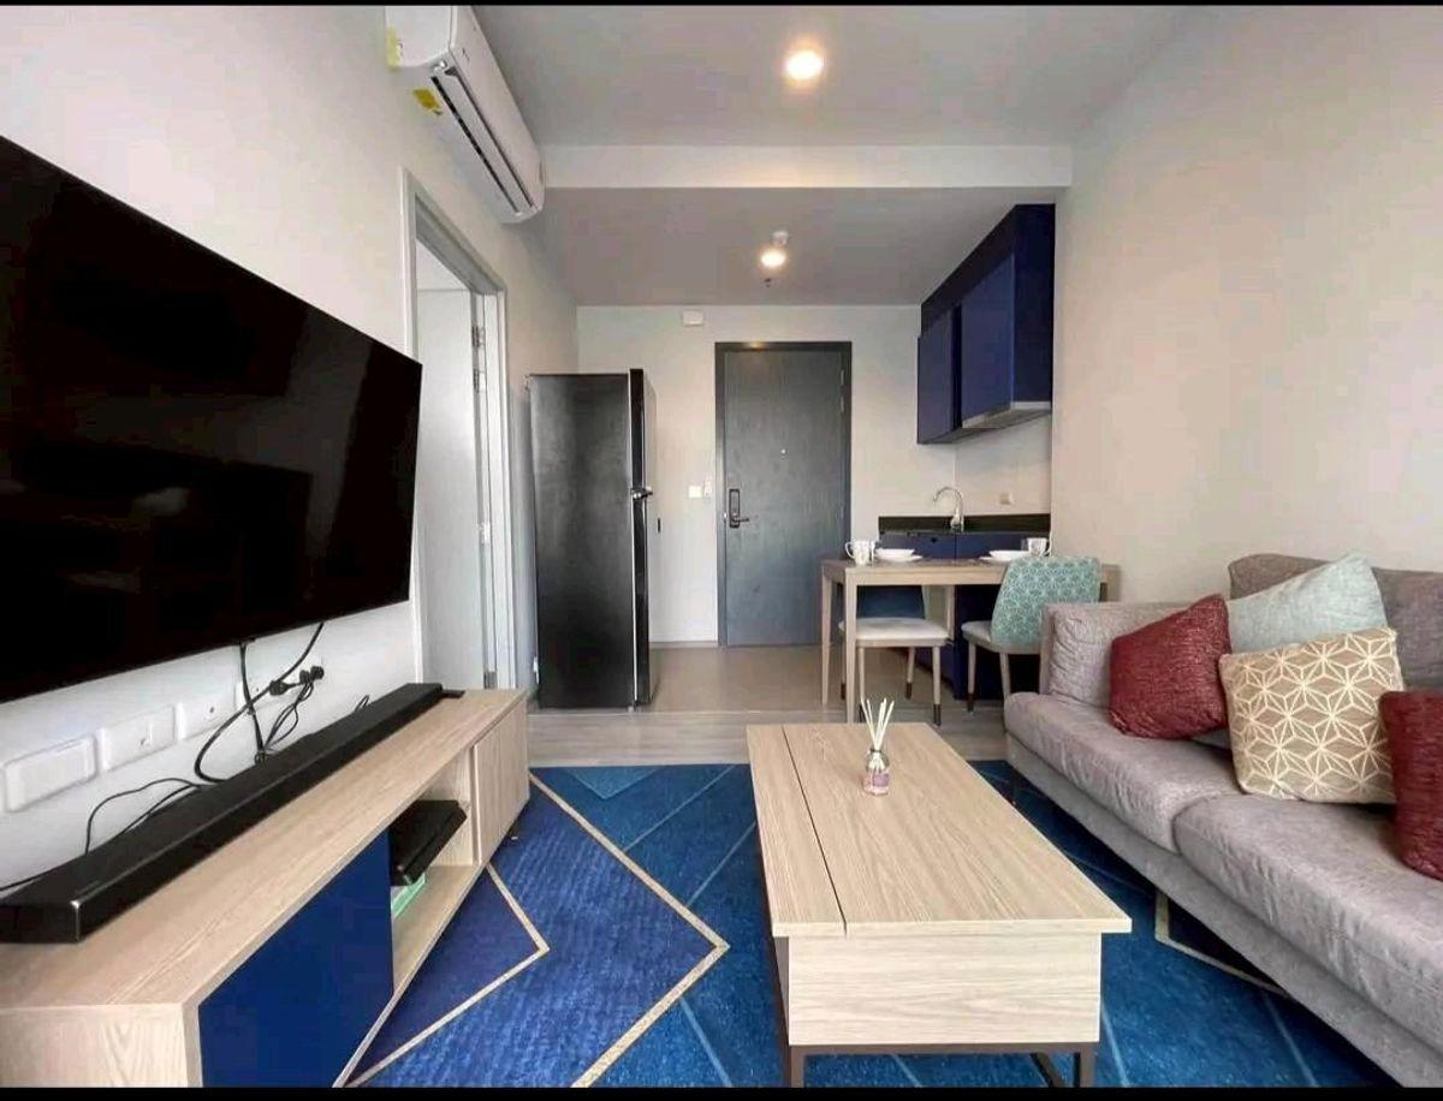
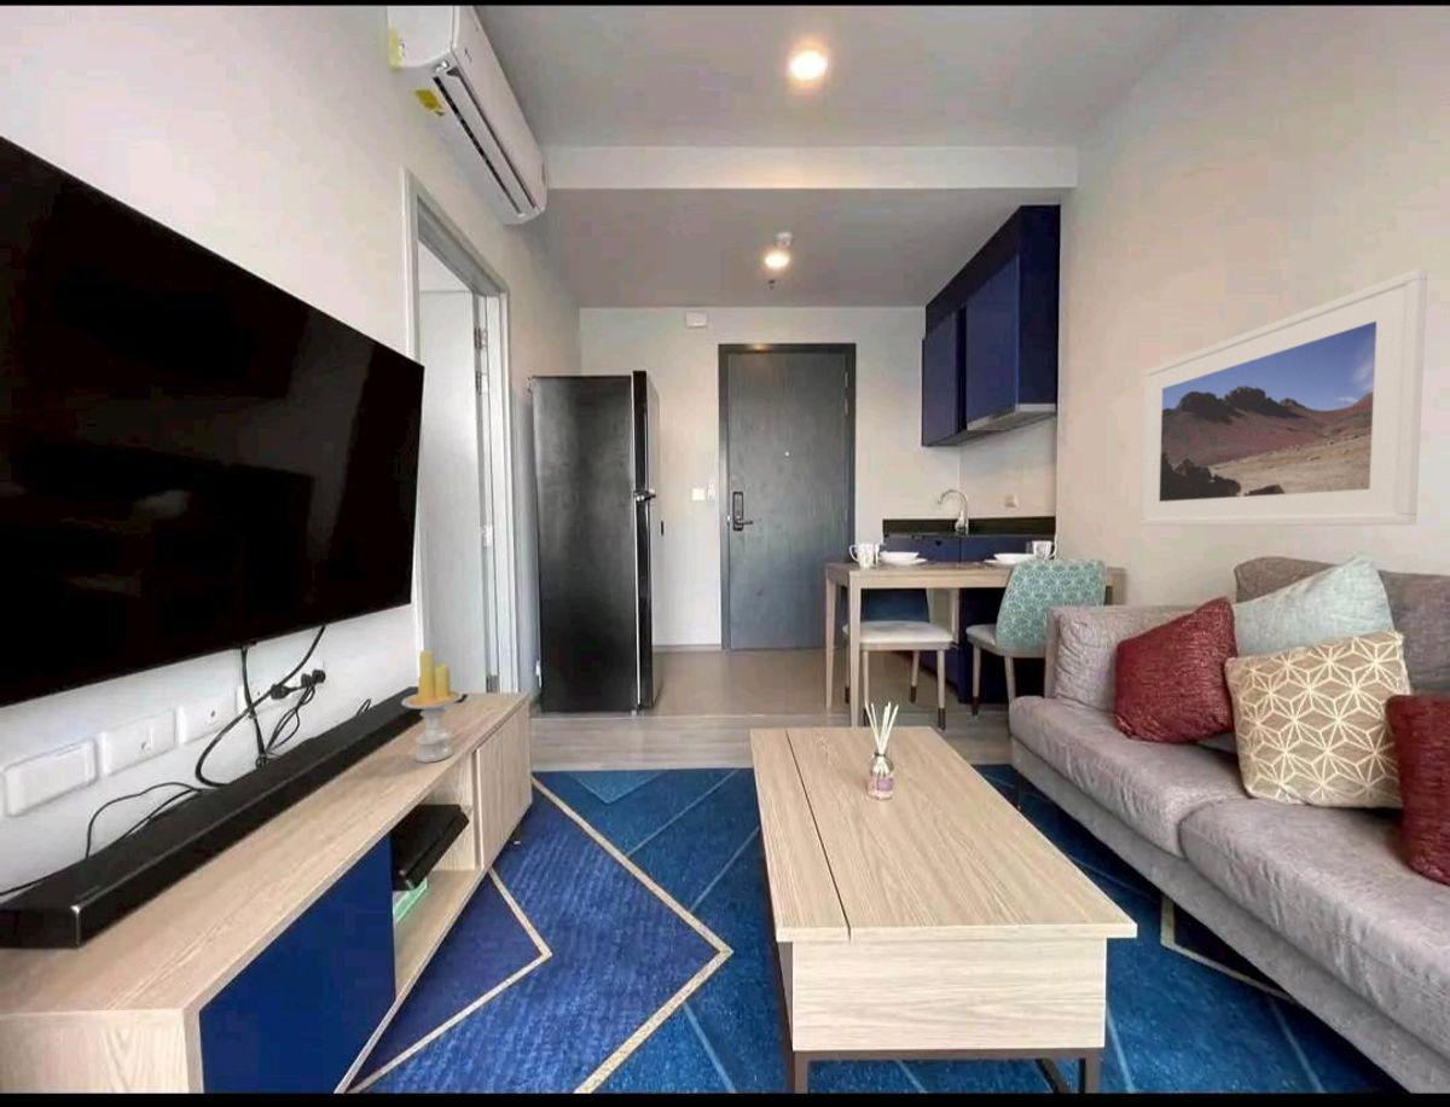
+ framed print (1247, 429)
+ candle (433, 702)
